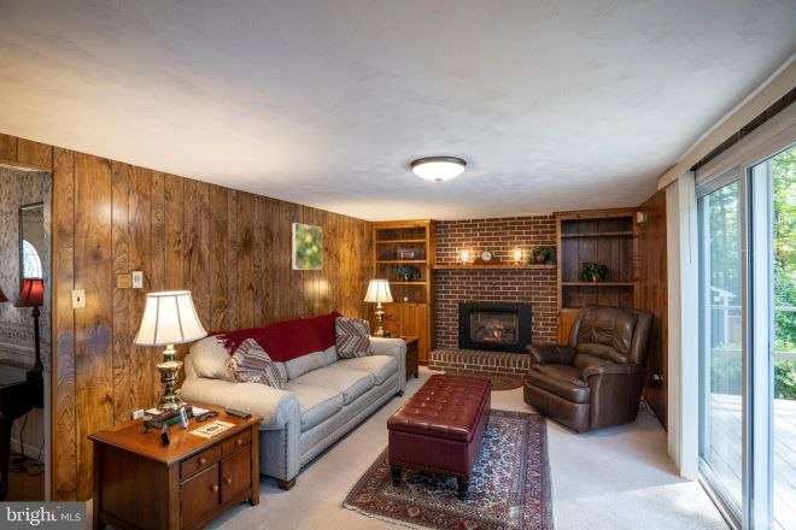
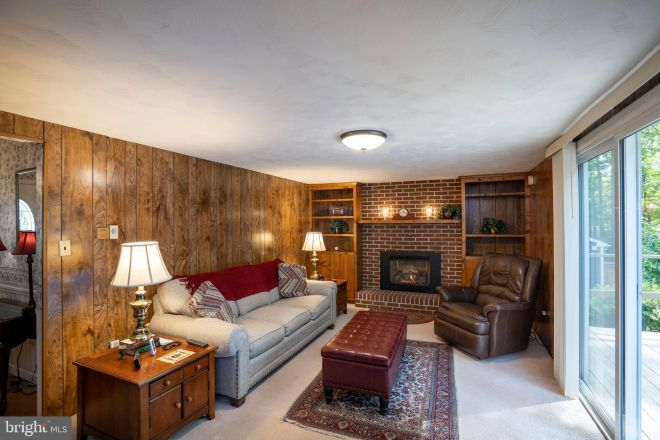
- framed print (308, 247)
